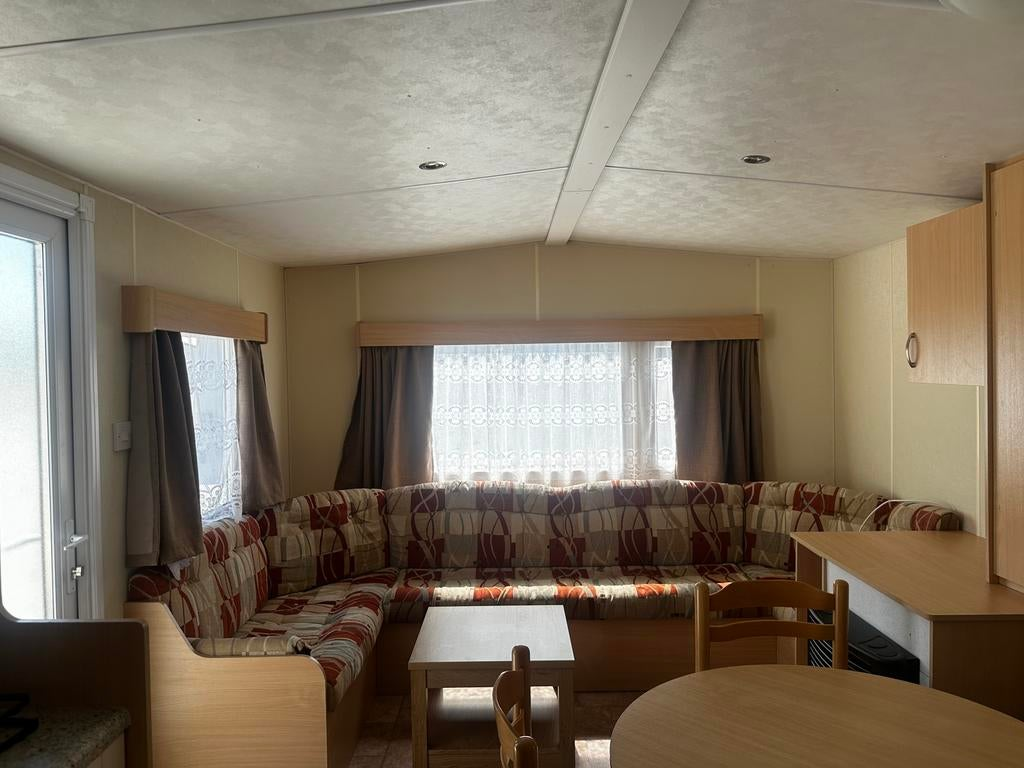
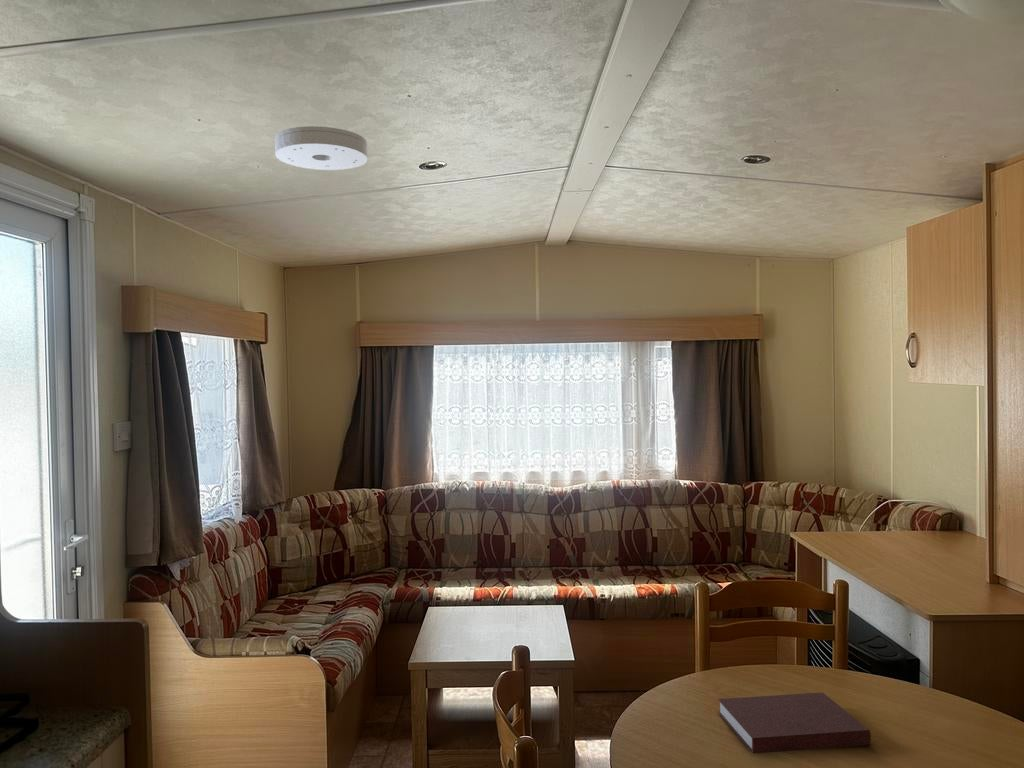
+ notebook (790, 721)
+ smoke detector (321, 149)
